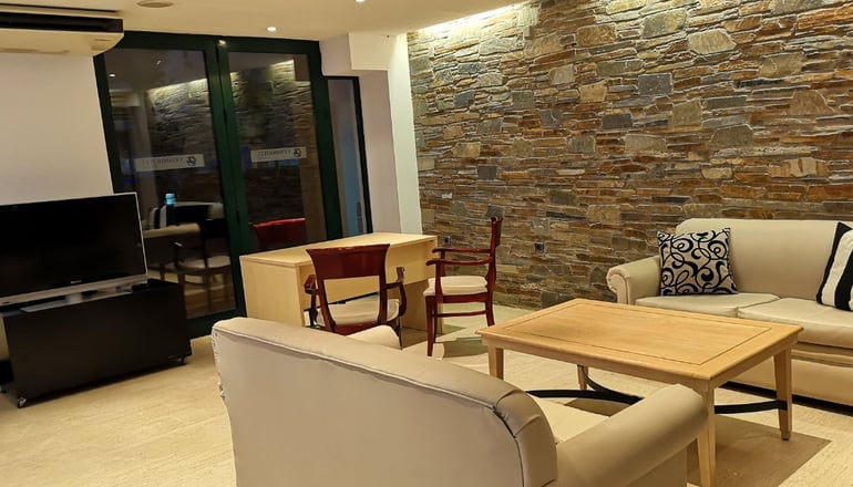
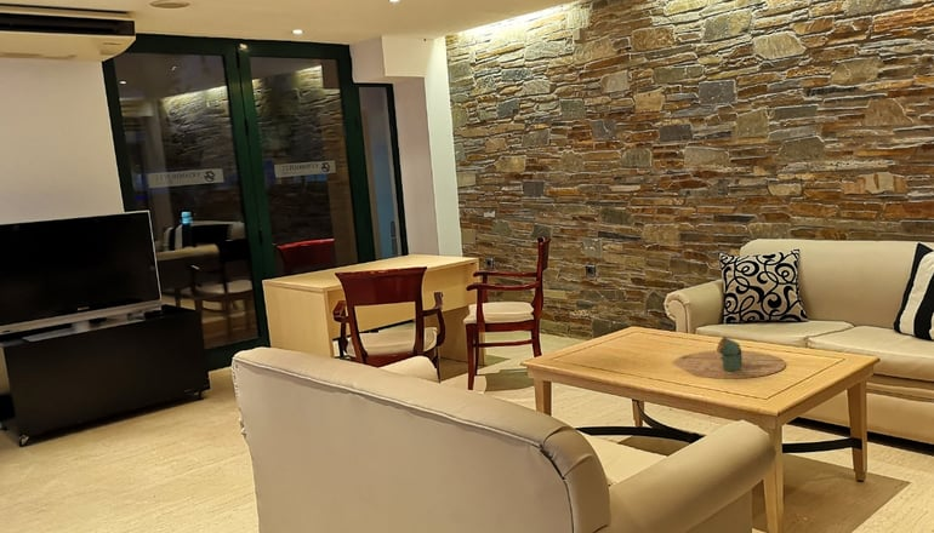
+ decorative tray (725, 348)
